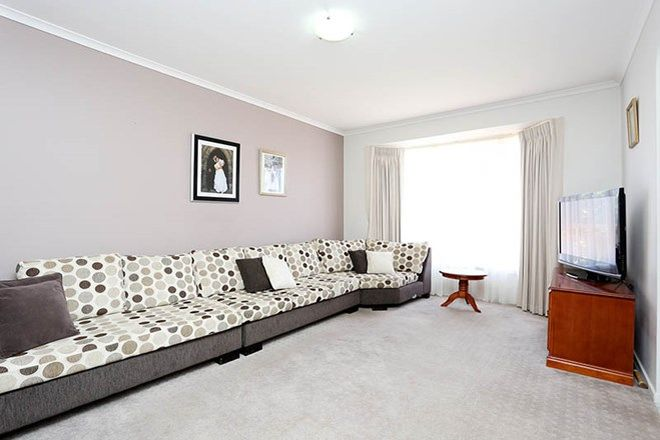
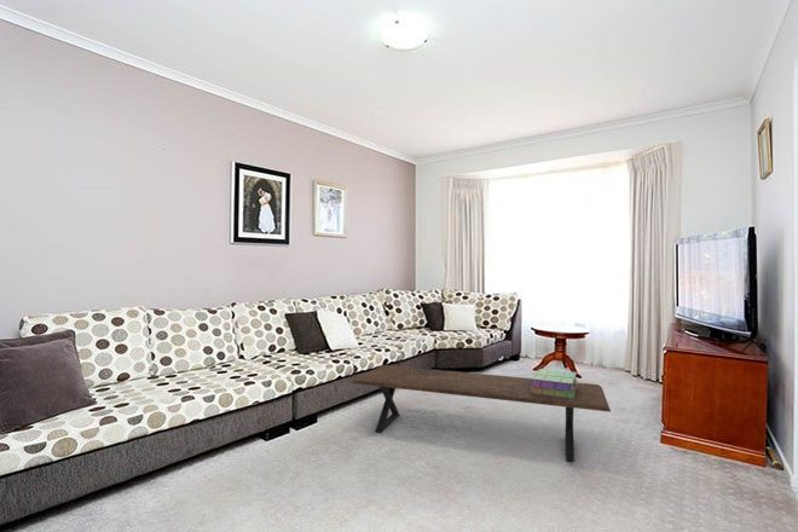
+ stack of books (554, 381)
+ coffee table (476, 397)
